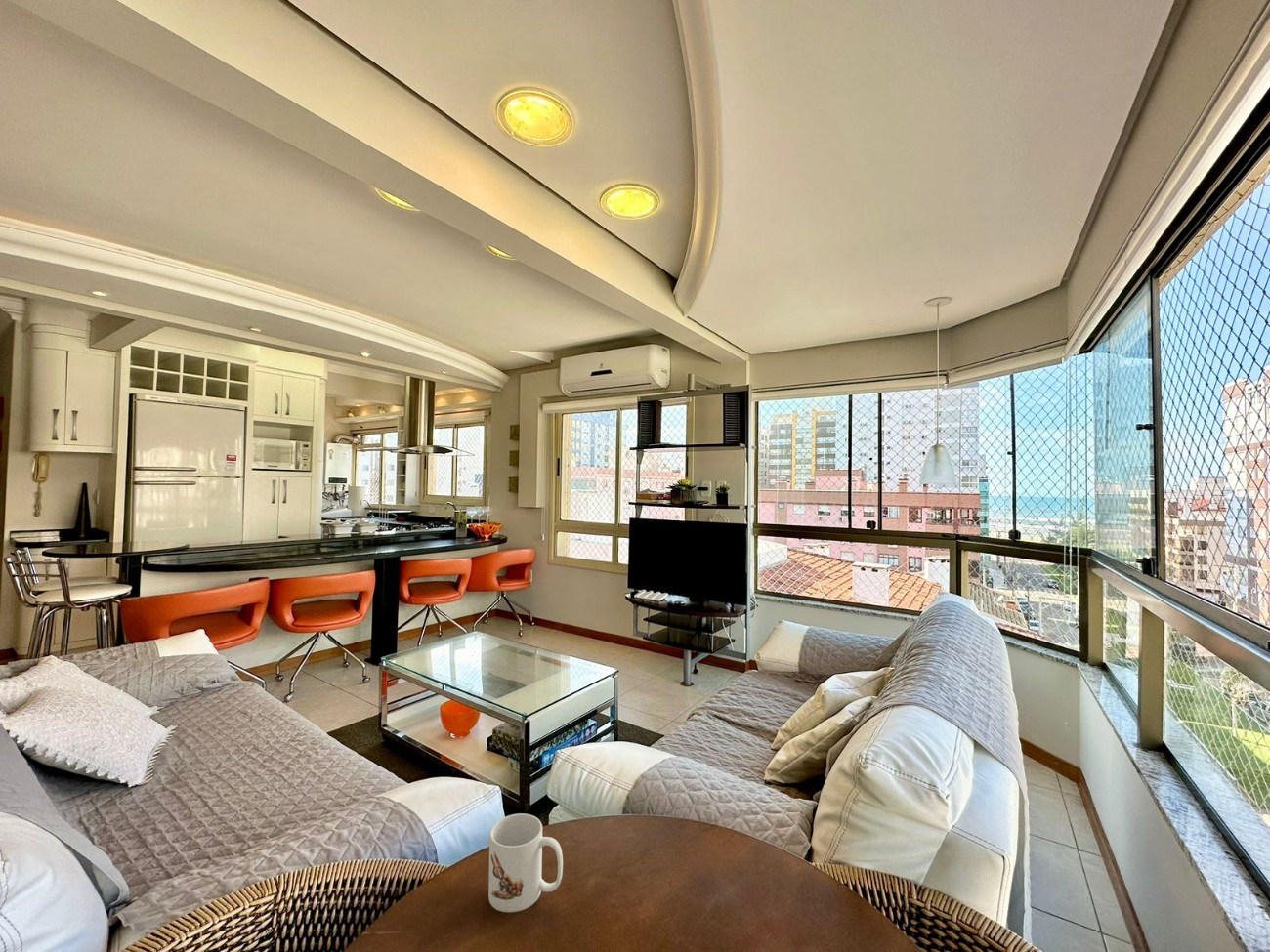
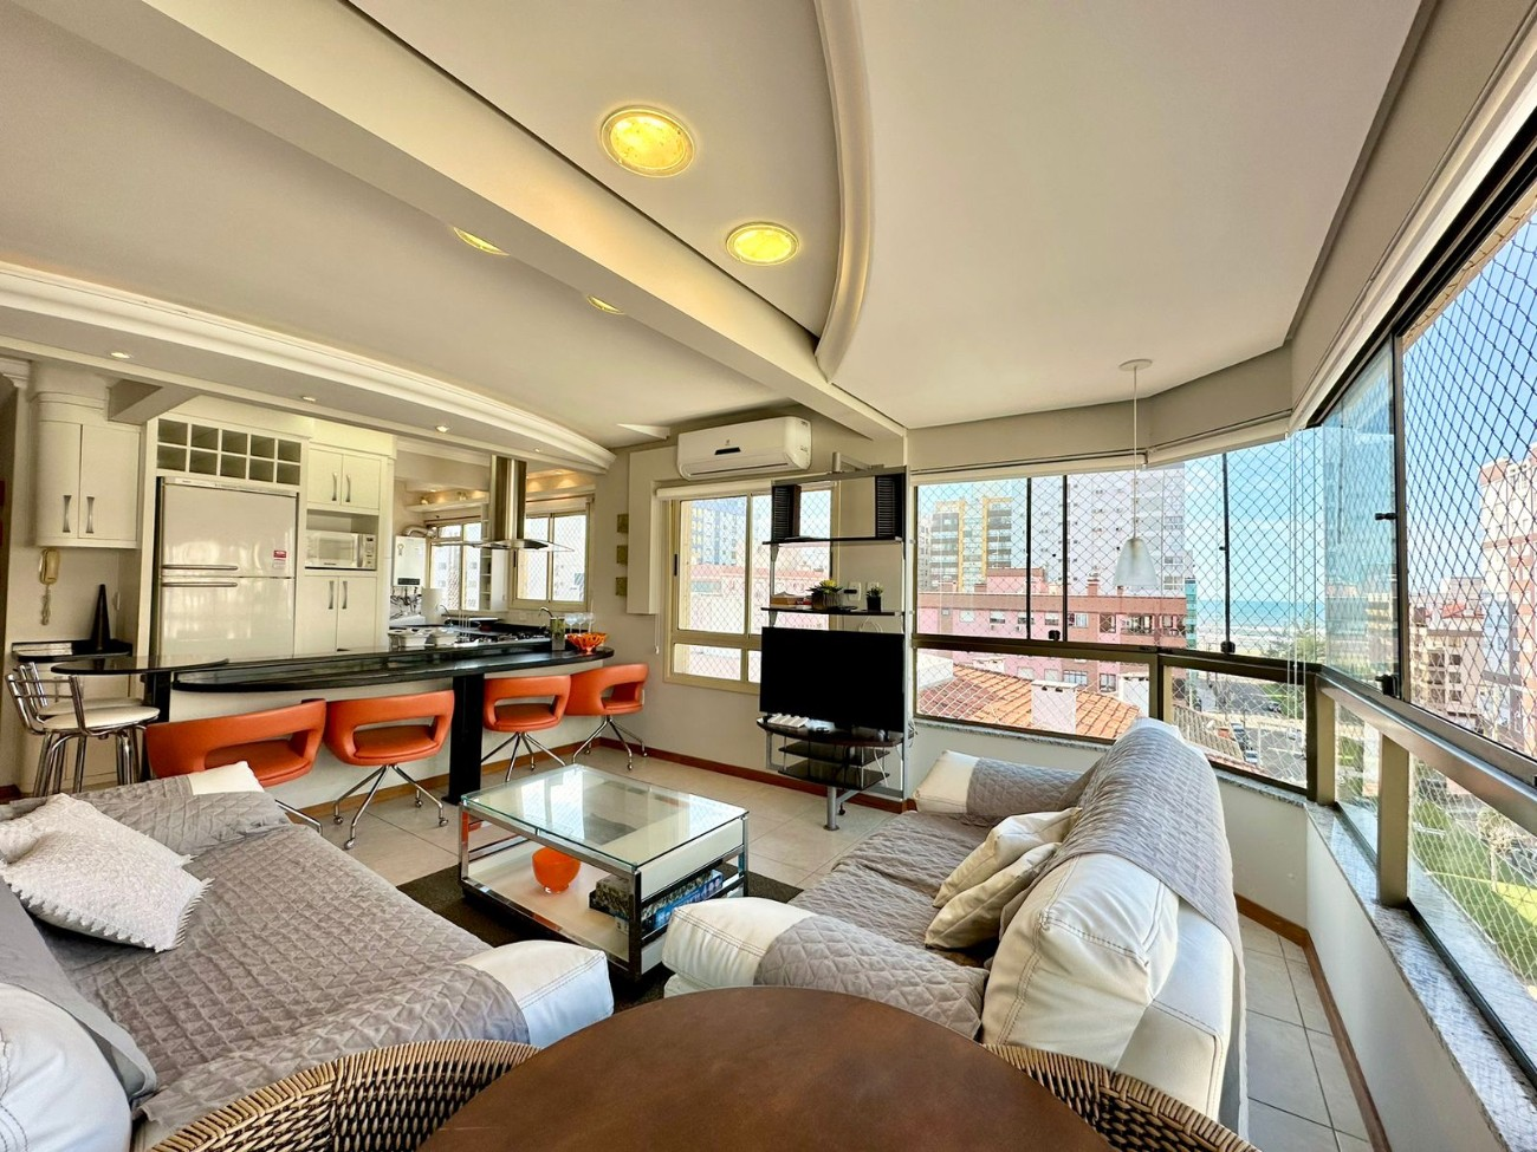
- mug (527, 861)
